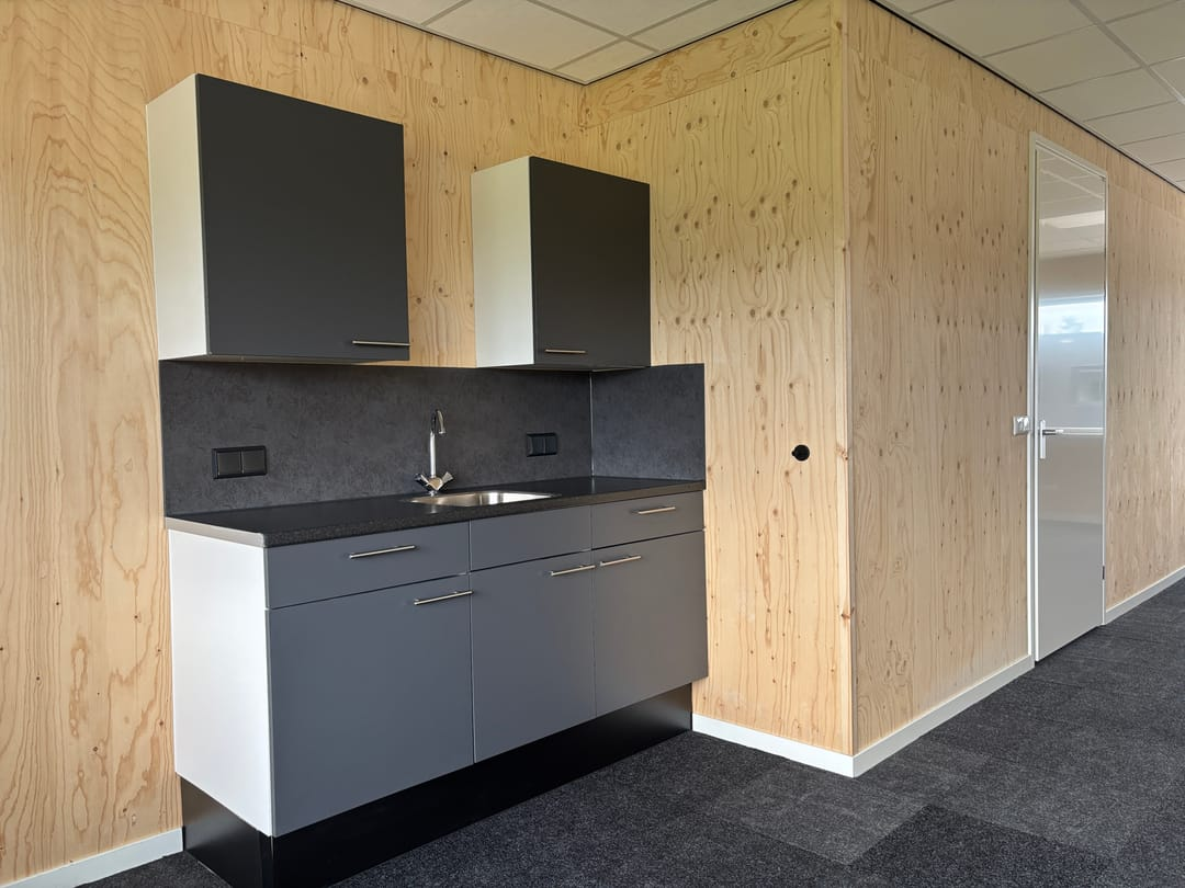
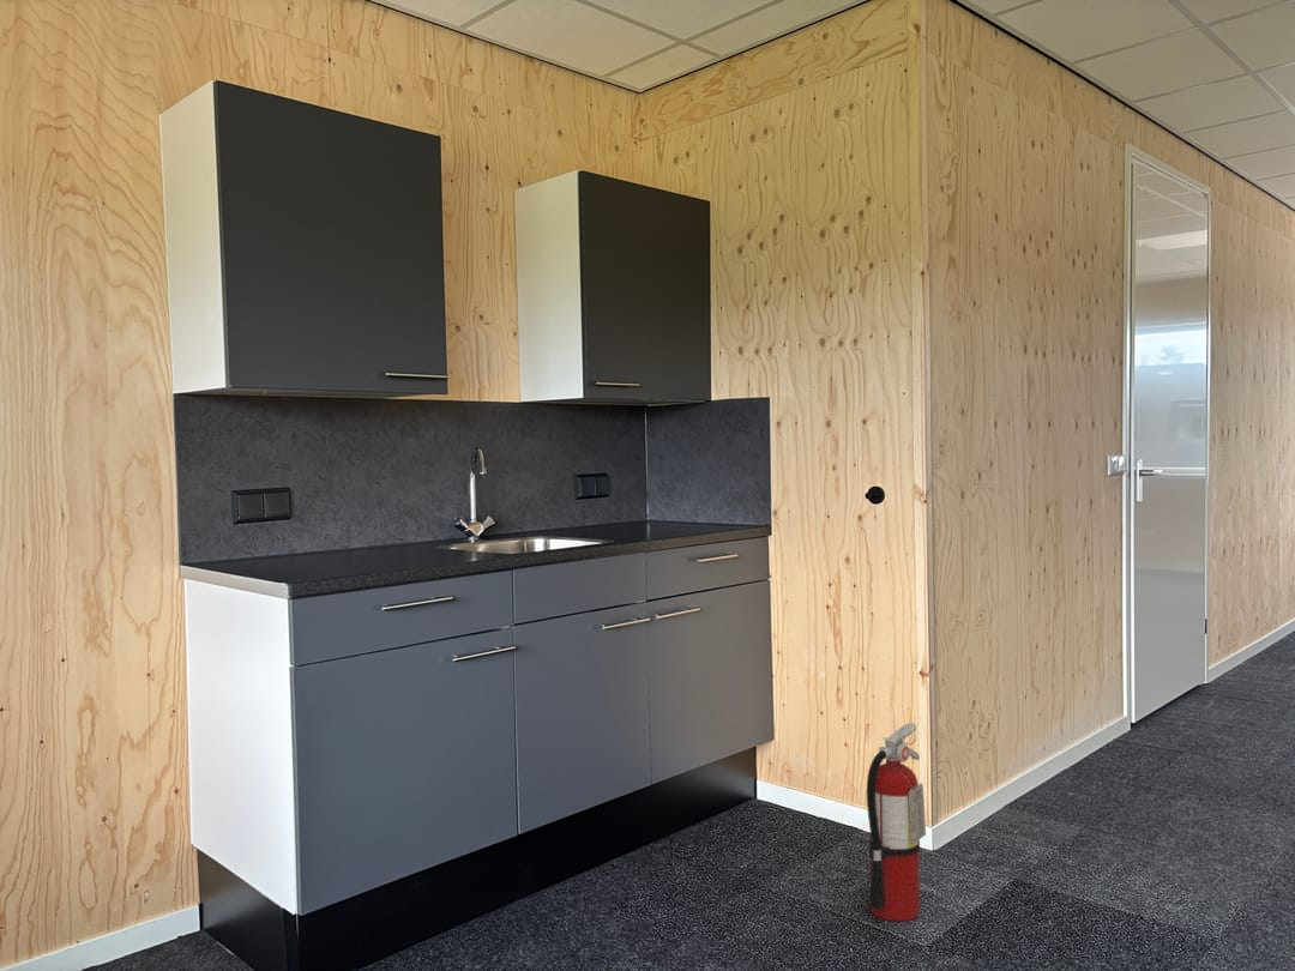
+ fire extinguisher (893, 818)
